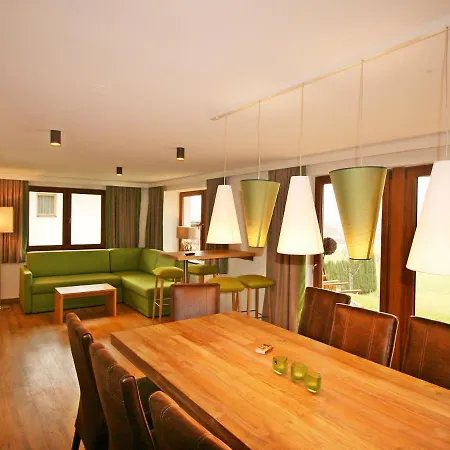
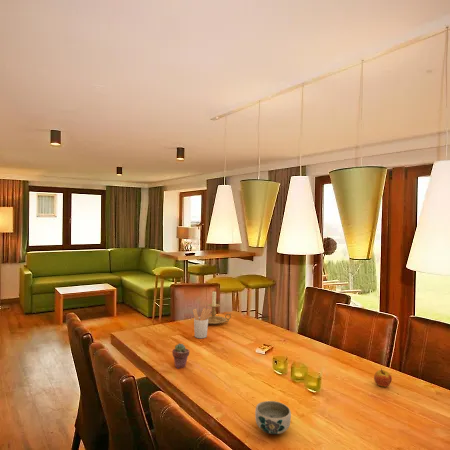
+ potted succulent (180, 354)
+ bowl (272, 419)
+ candle holder (213, 306)
+ utensil holder (202, 322)
+ apple (382, 376)
